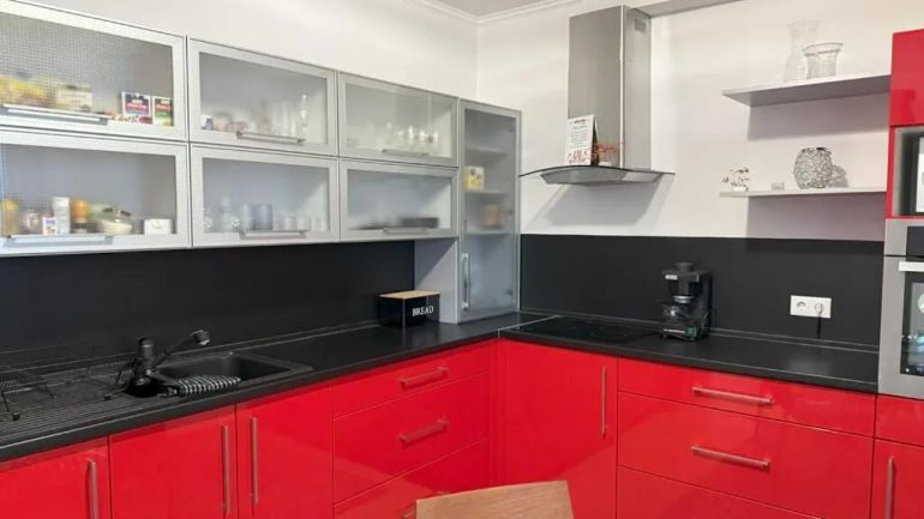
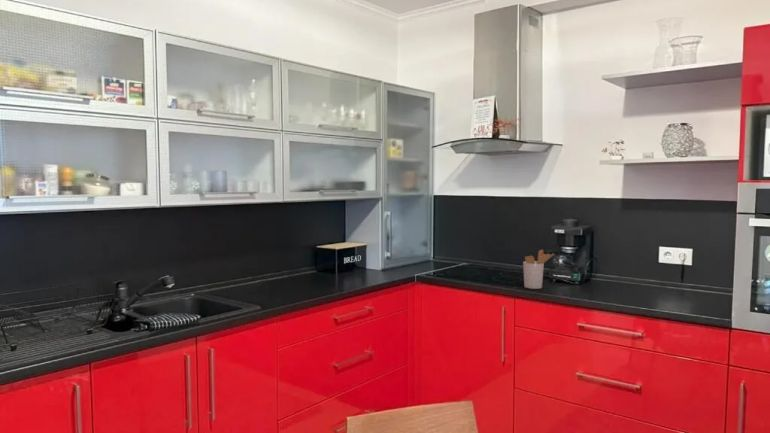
+ utensil holder (537, 269)
